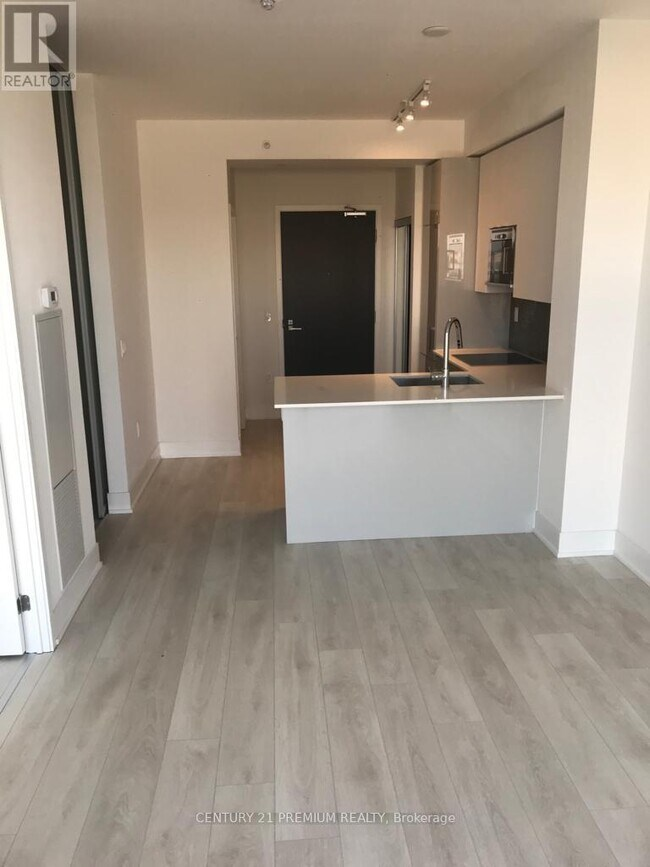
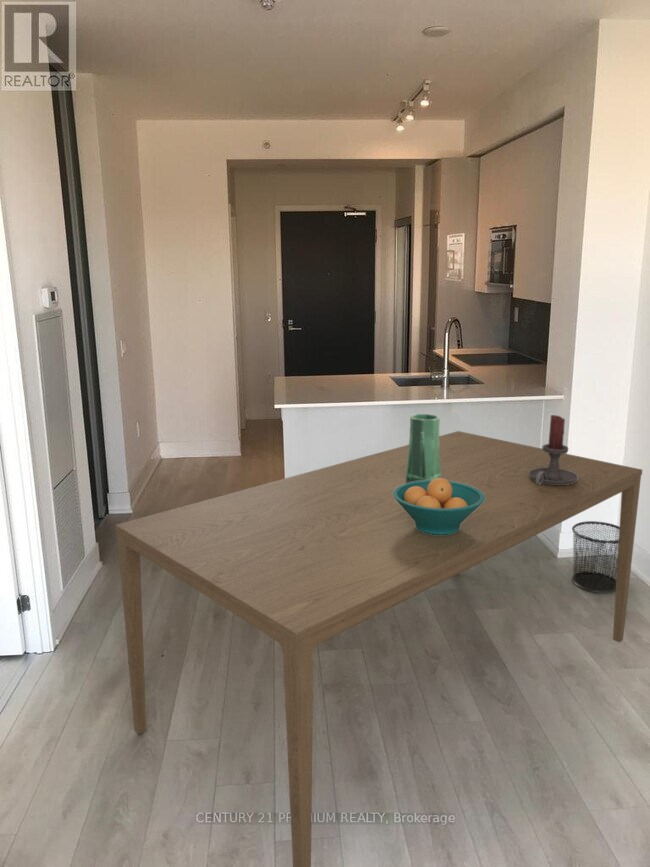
+ candle holder (552, 448)
+ dining table (405, 591)
+ fruit bowl (438, 502)
+ vase (423, 448)
+ waste bin (597, 557)
